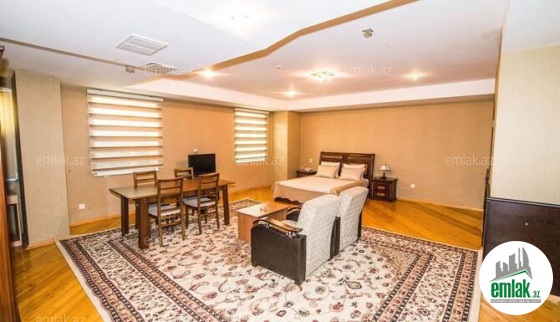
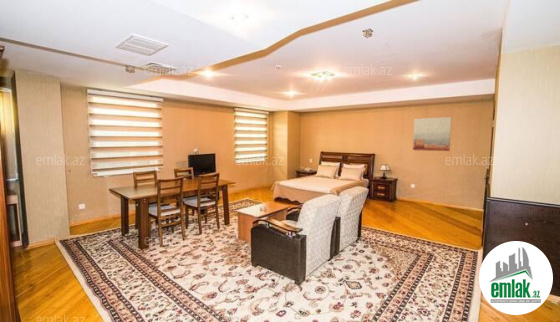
+ wall art (431, 134)
